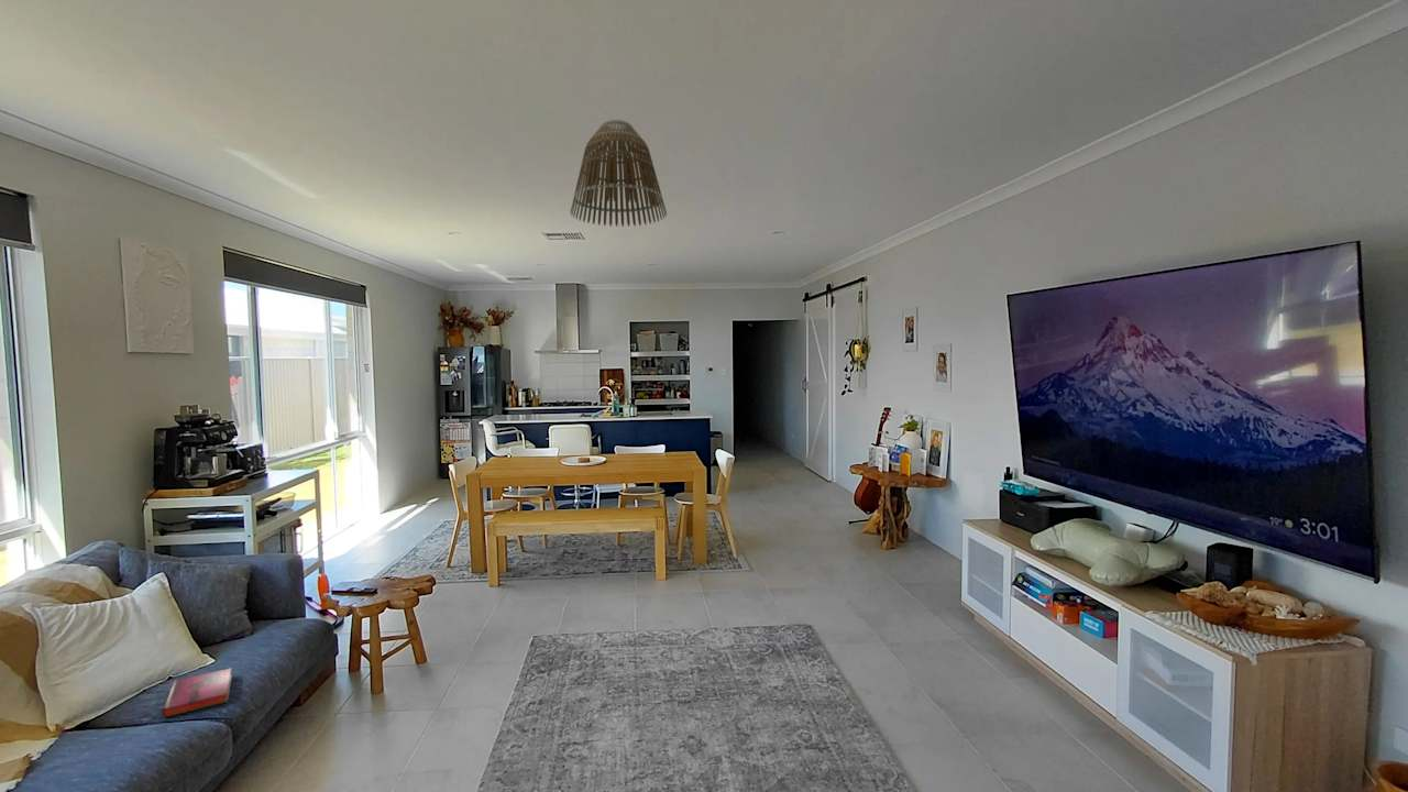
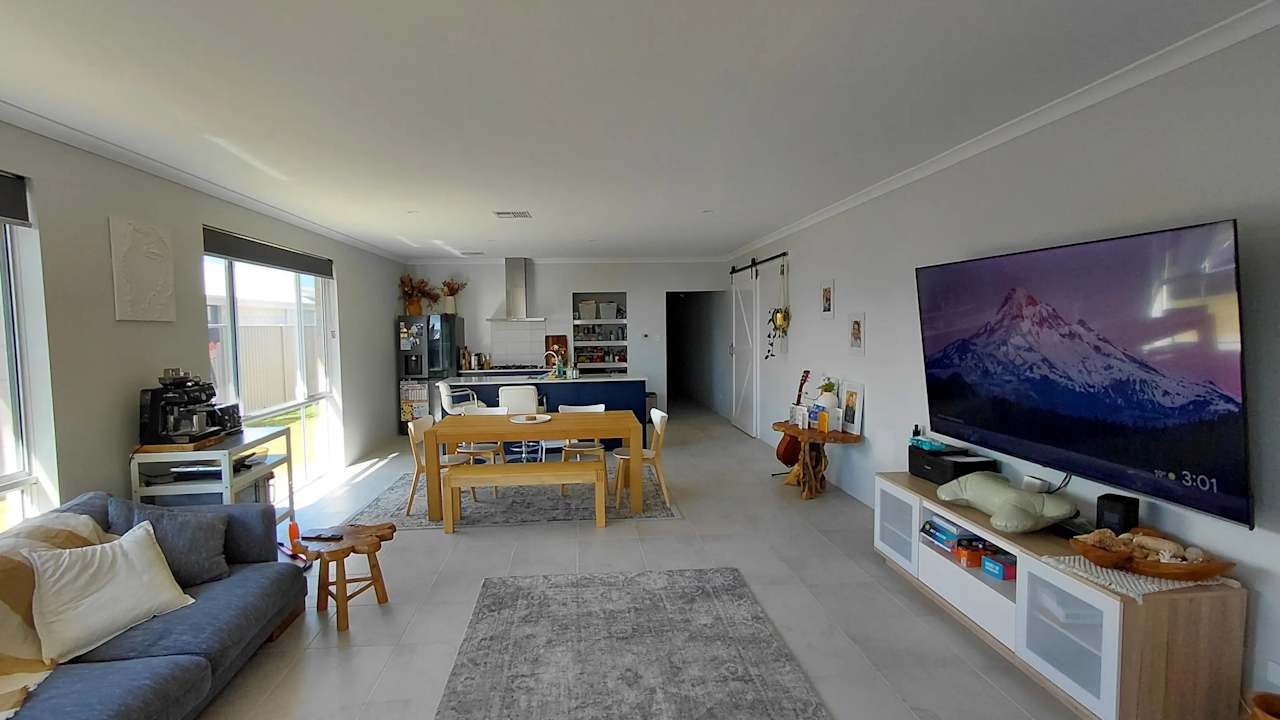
- hardback book (199, 691)
- lamp shade (618, 169)
